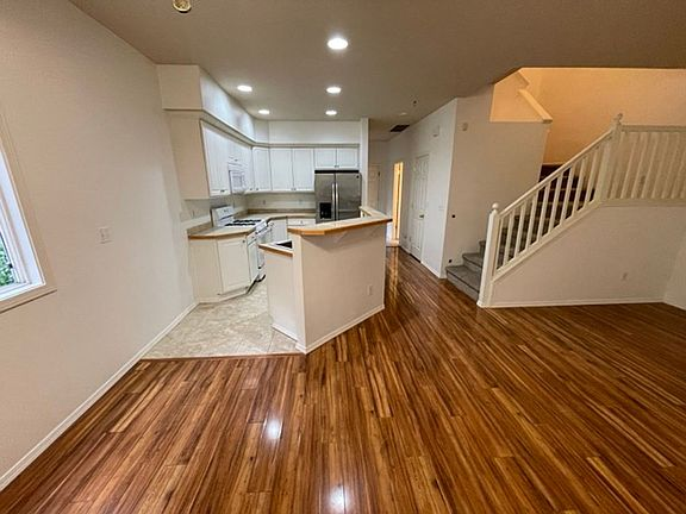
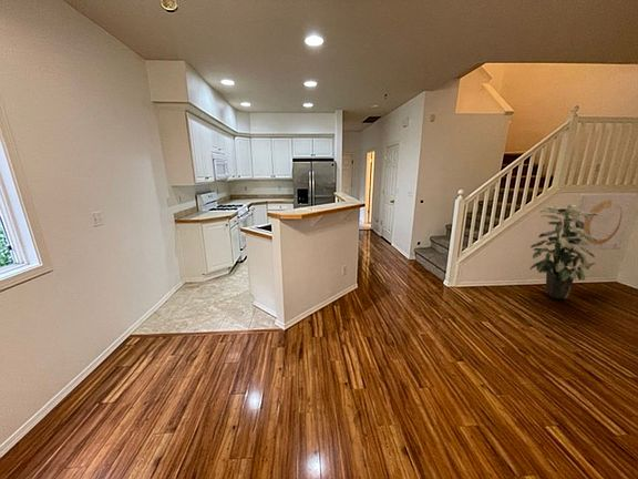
+ wall art (600, 222)
+ indoor plant (560, 251)
